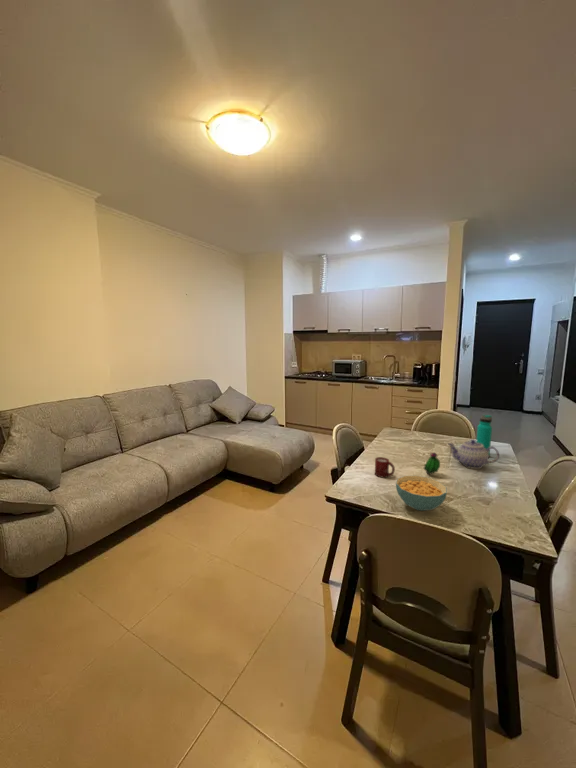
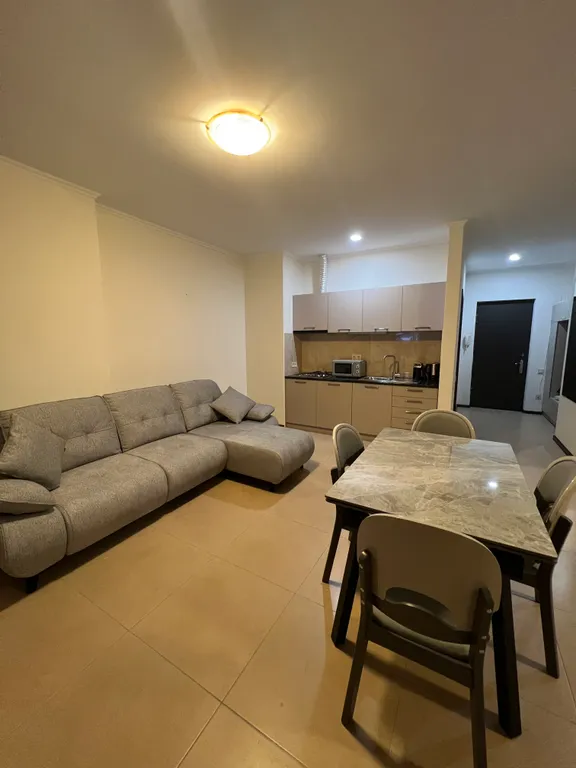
- cereal bowl (420, 496)
- flowering cactus (432, 463)
- teapot (472, 452)
- water bottle (484, 435)
- cup (384, 467)
